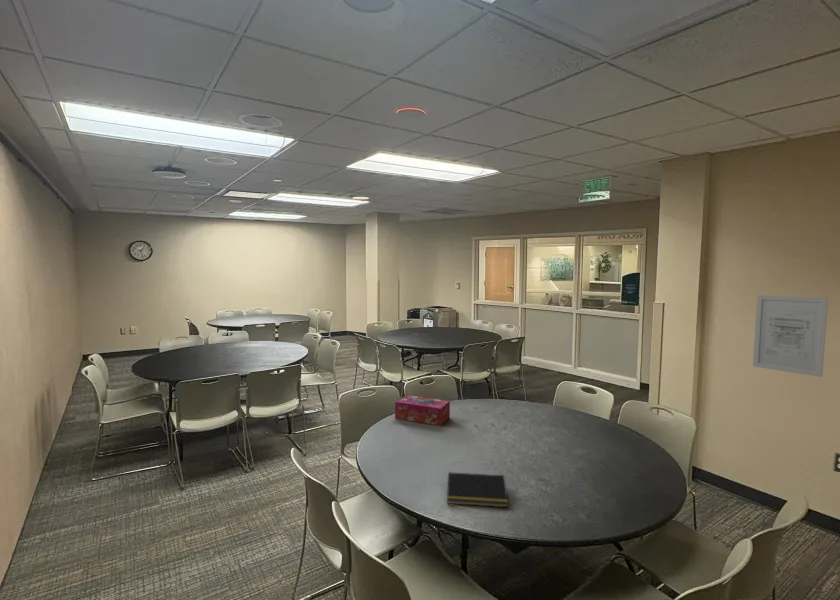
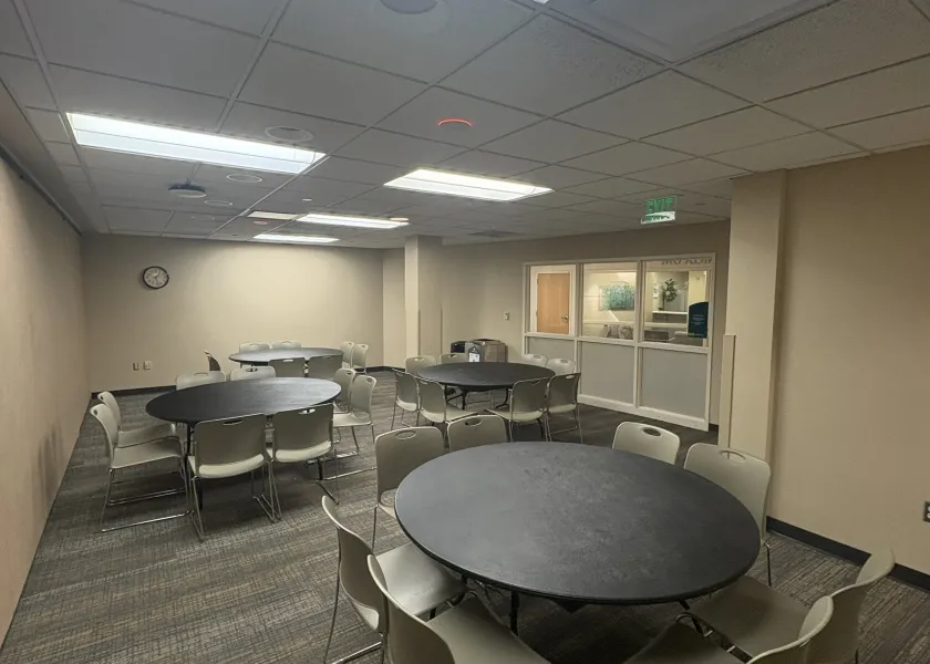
- wall art (788, 334)
- tissue box (422, 409)
- notepad (476, 488)
